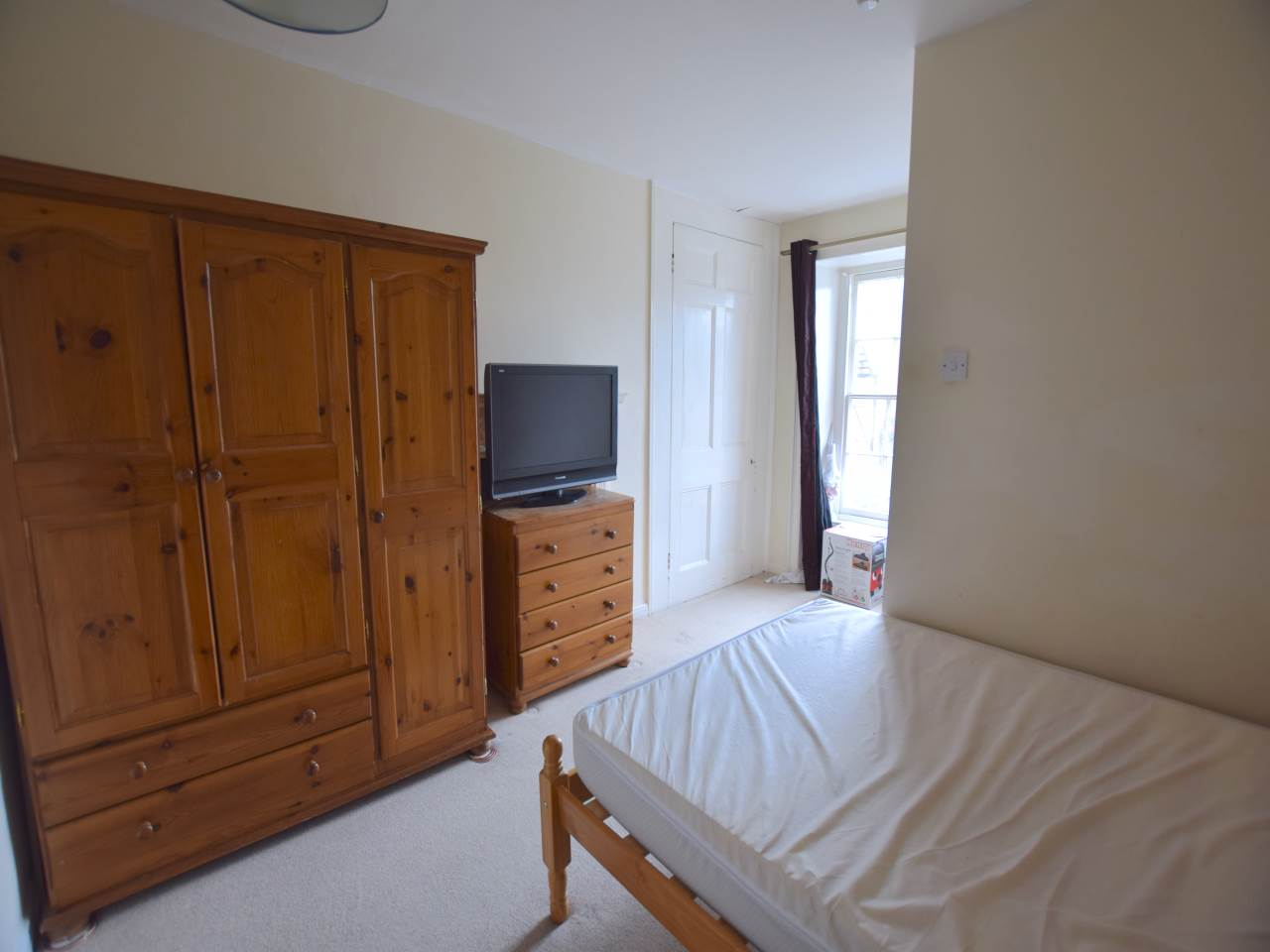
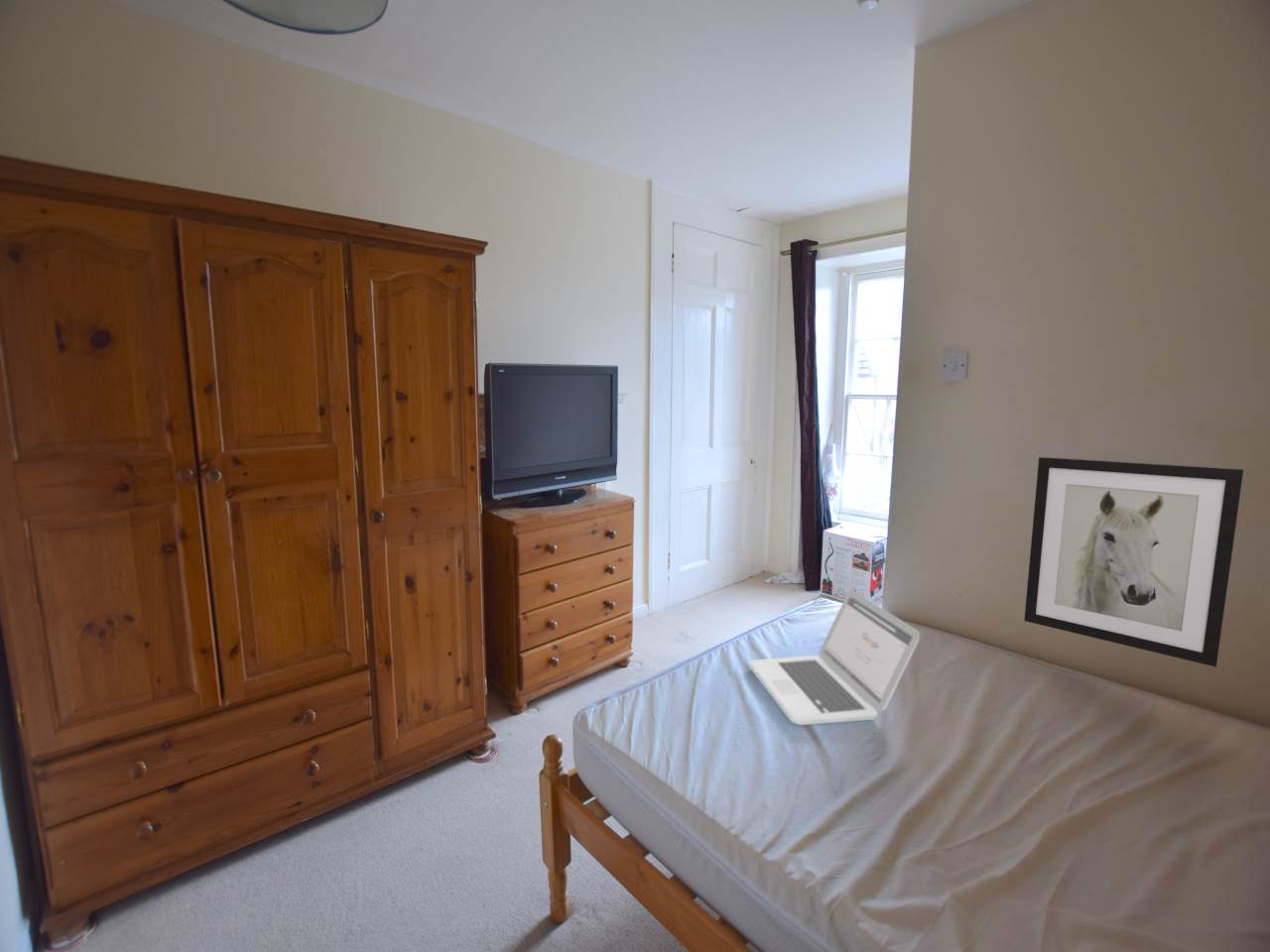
+ laptop (826, 651)
+ wall art (1121, 552)
